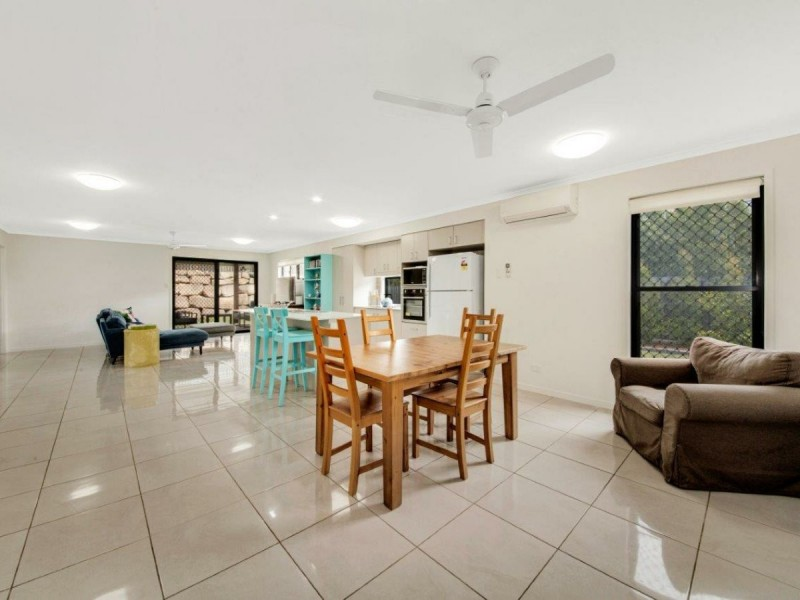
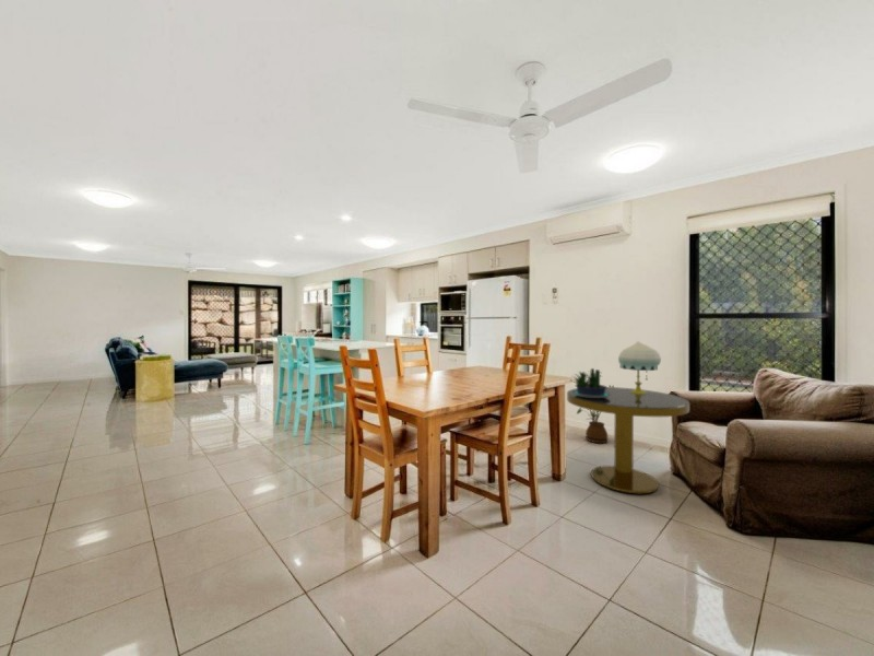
+ side table (623, 437)
+ table lamp (638, 366)
+ potted plant (588, 382)
+ house plant (599, 413)
